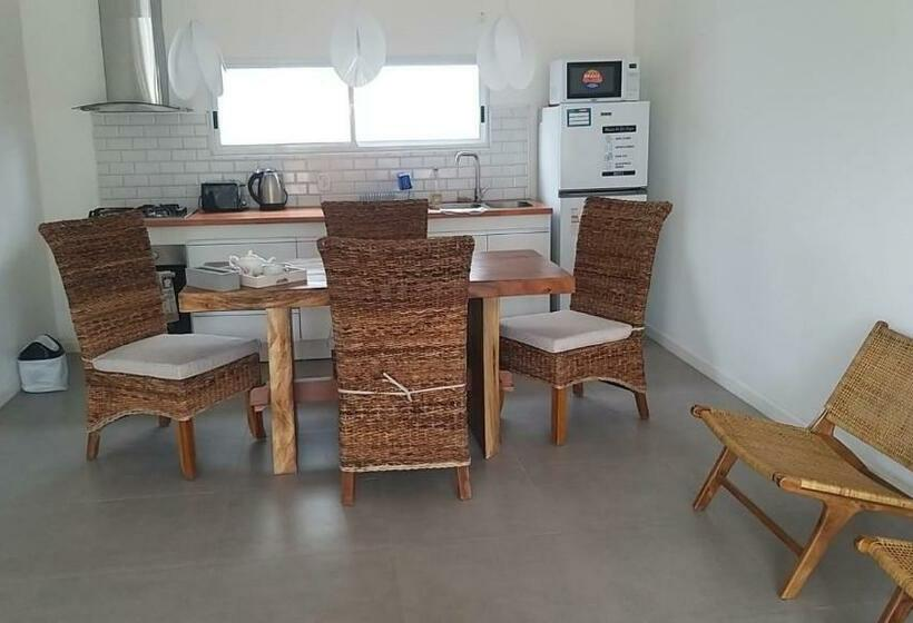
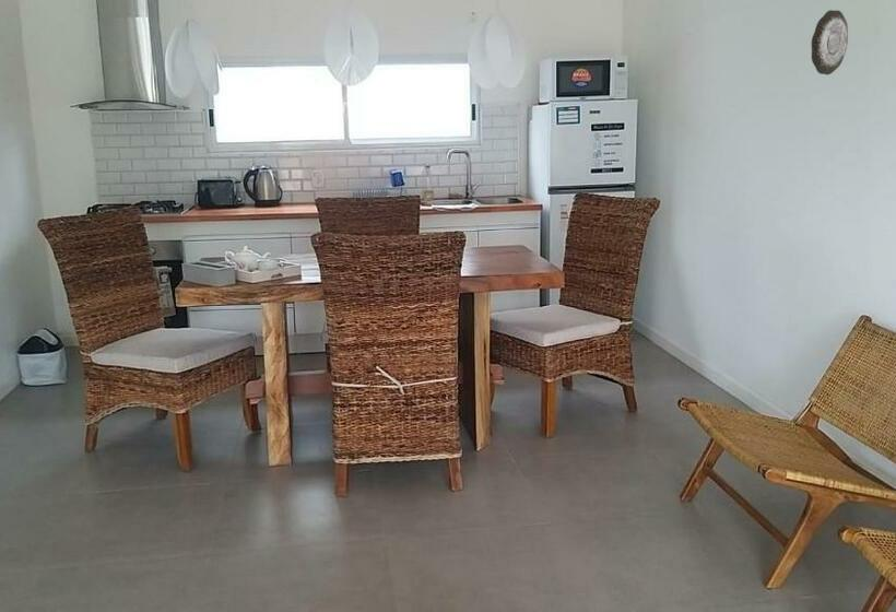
+ decorative plate (830, 43)
